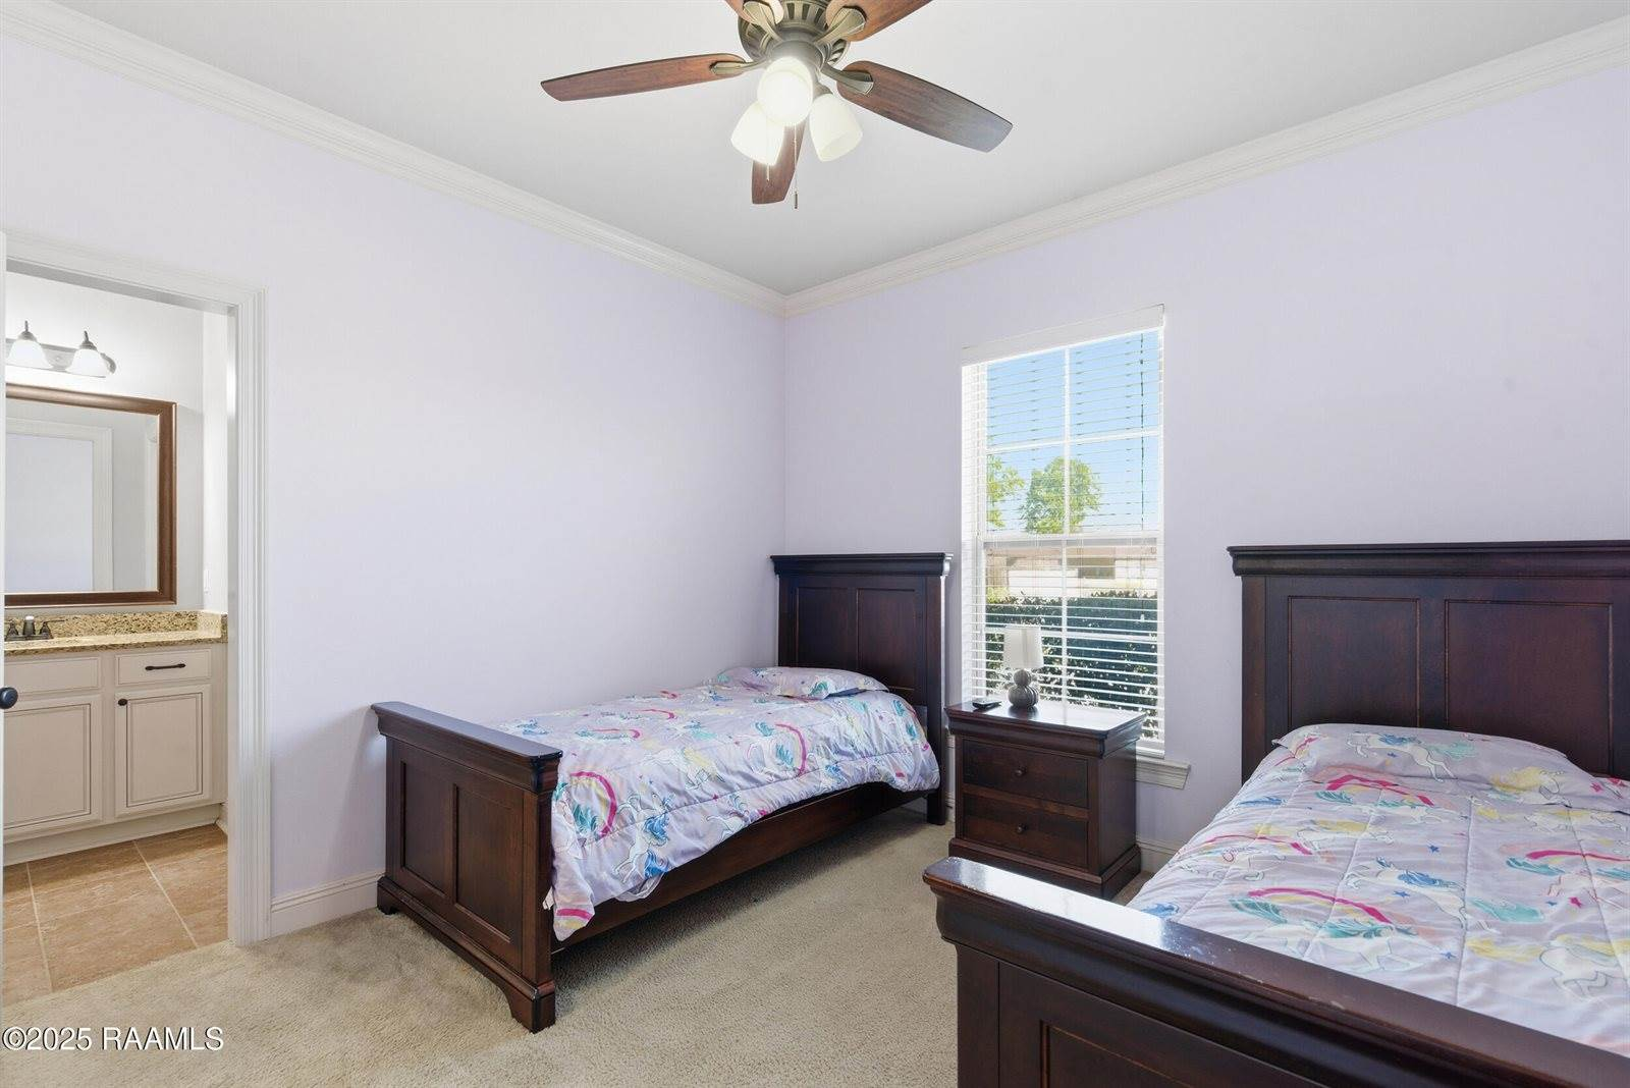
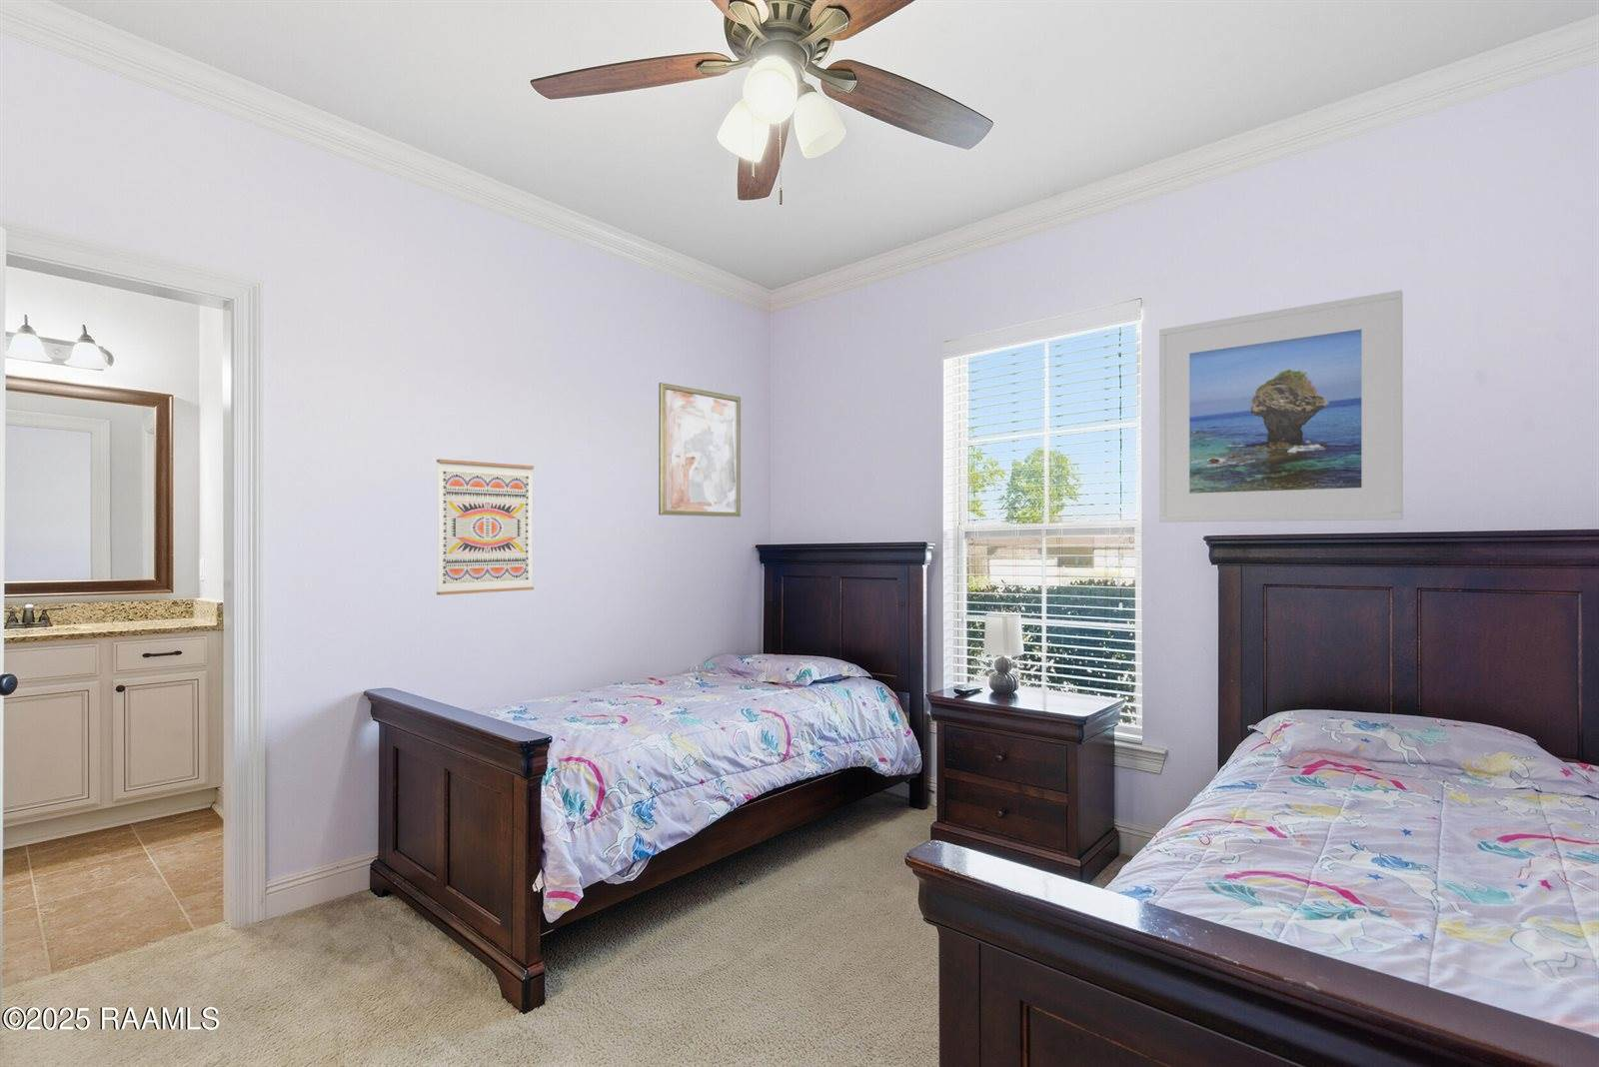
+ wall art (701, 453)
+ wall art (487, 526)
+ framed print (1270, 416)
